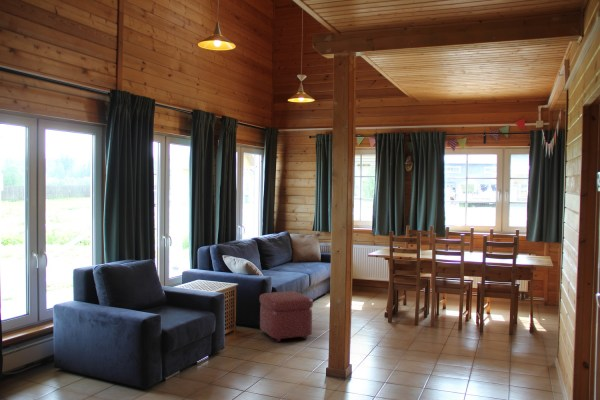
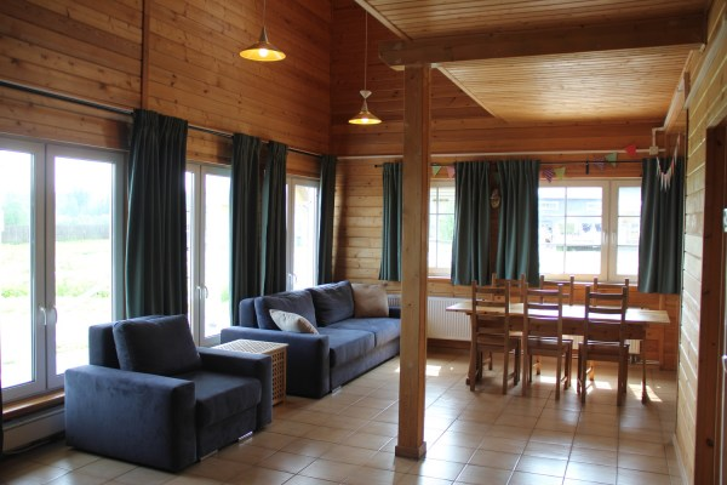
- ottoman (285, 315)
